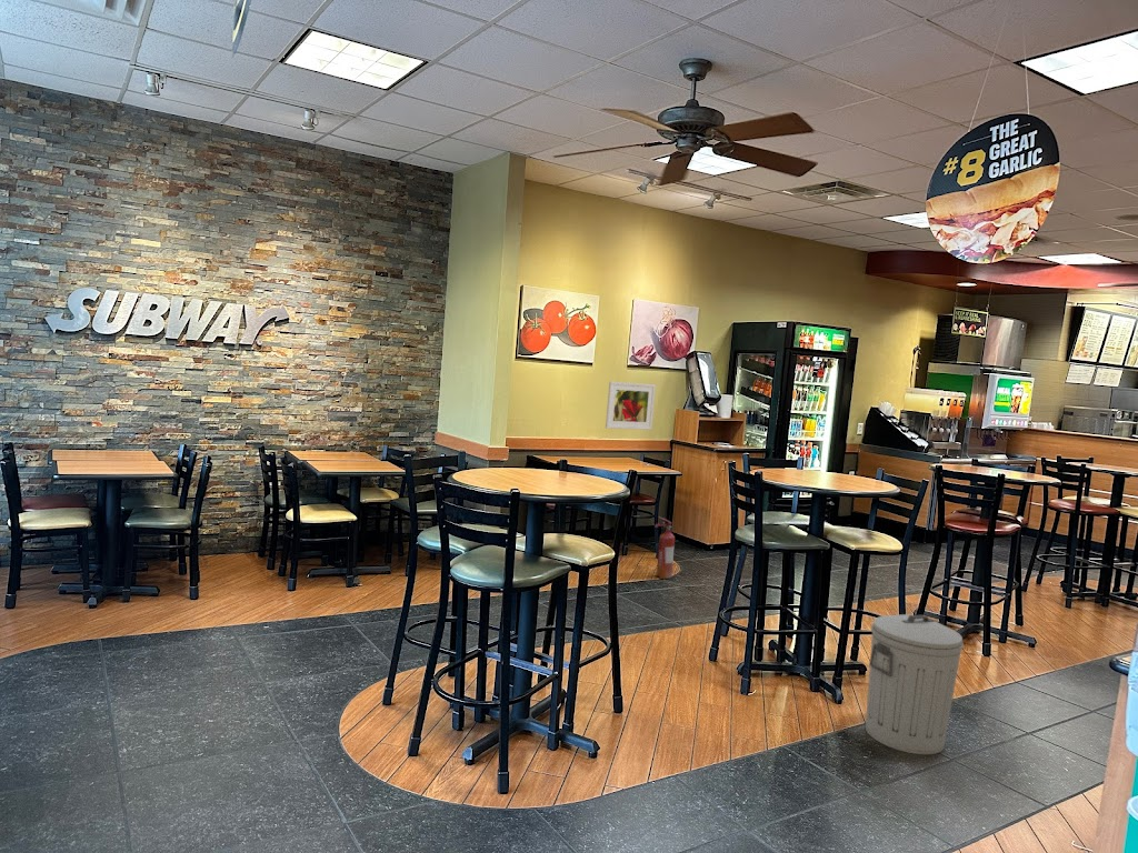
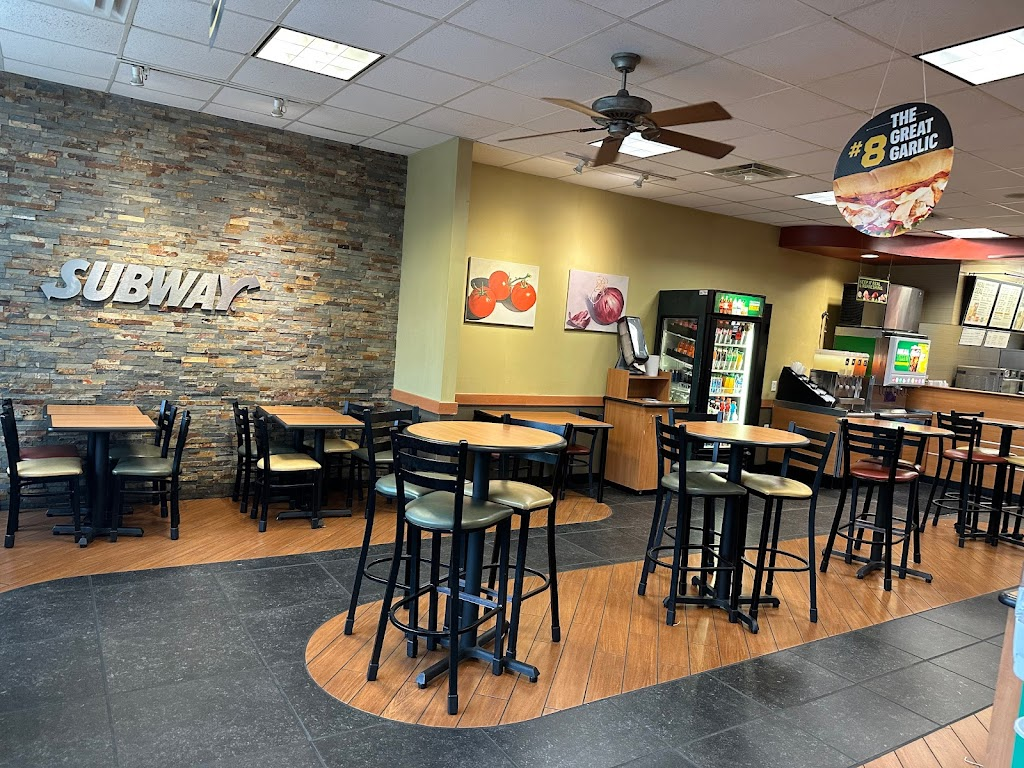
- fire extinguisher (663, 545)
- trash can (910, 676)
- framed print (630, 405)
